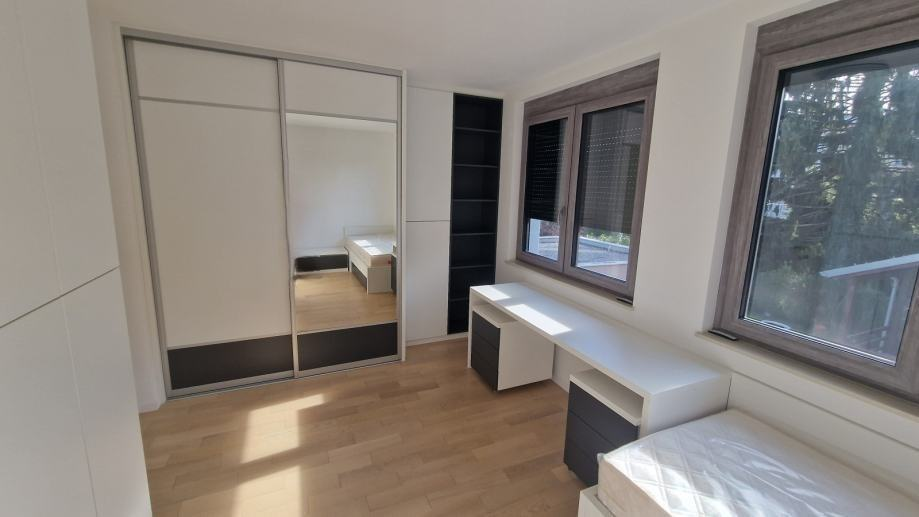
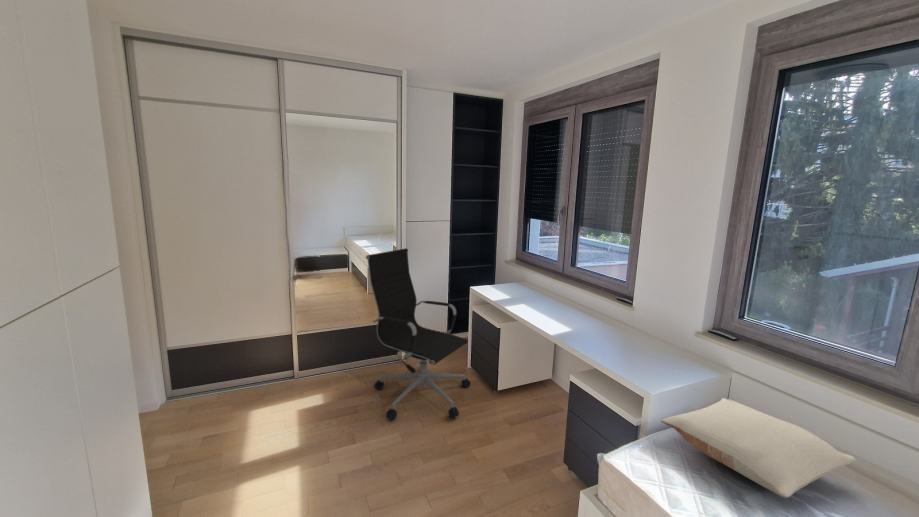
+ office chair (421, 329)
+ pillow (749, 439)
